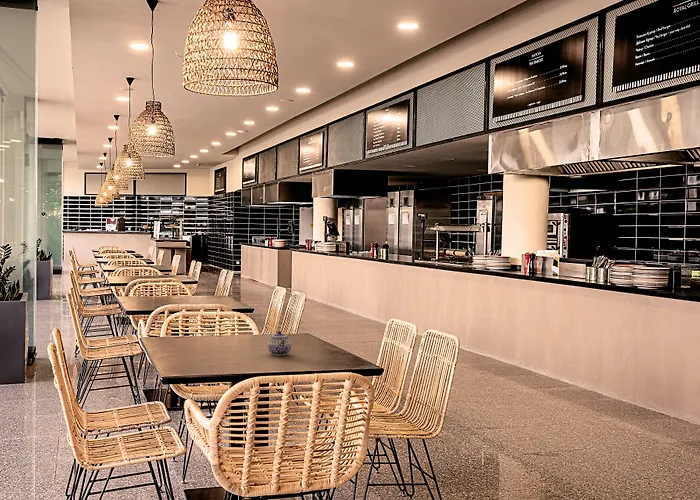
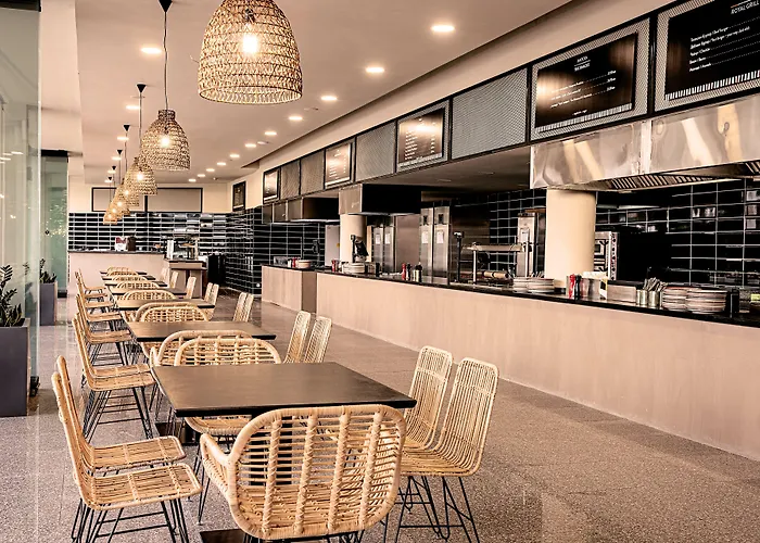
- teapot (279, 342)
